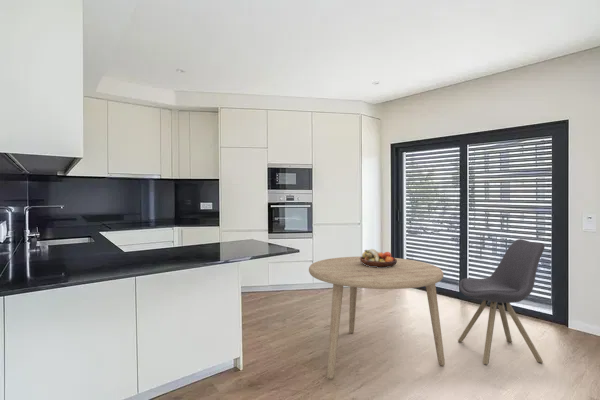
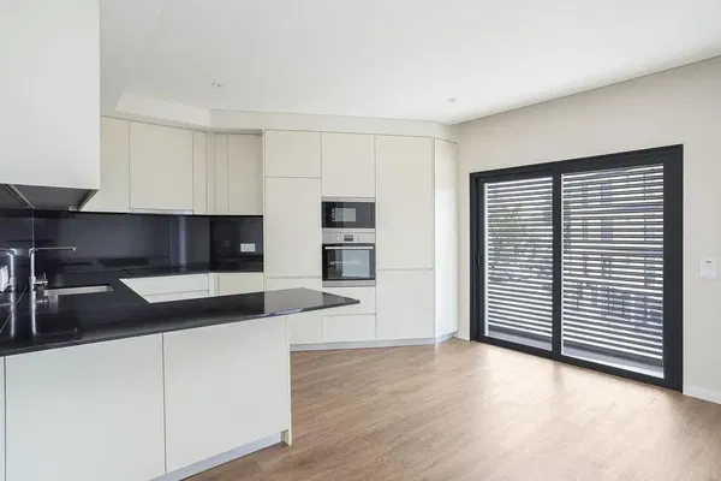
- dining table (355, 311)
- chair (498, 296)
- fruit bowl (378, 257)
